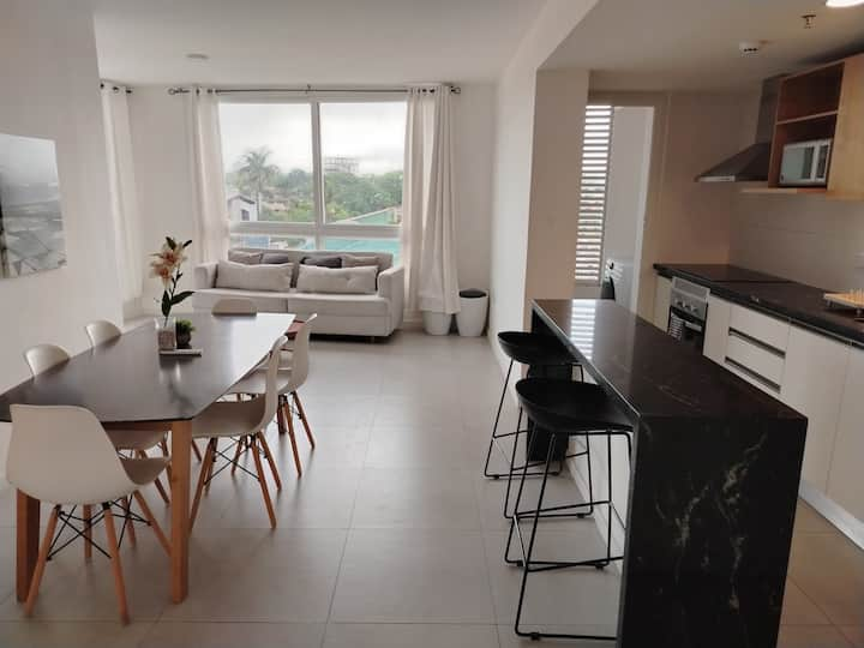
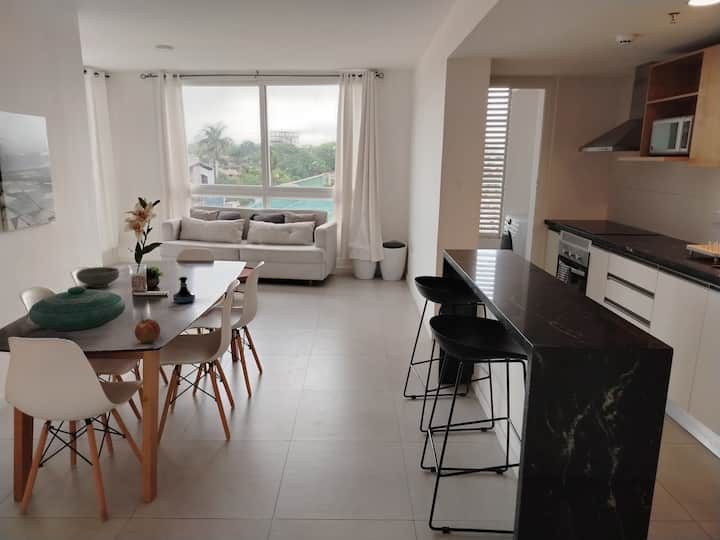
+ bowl (98, 278)
+ tequila bottle (183, 289)
+ apple (147, 330)
+ decorative bowl (78, 305)
